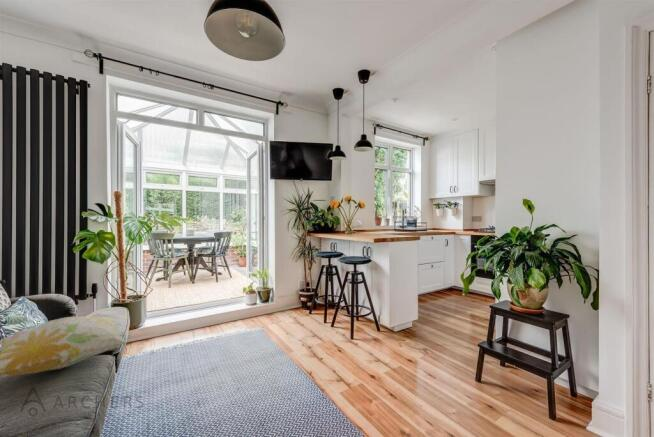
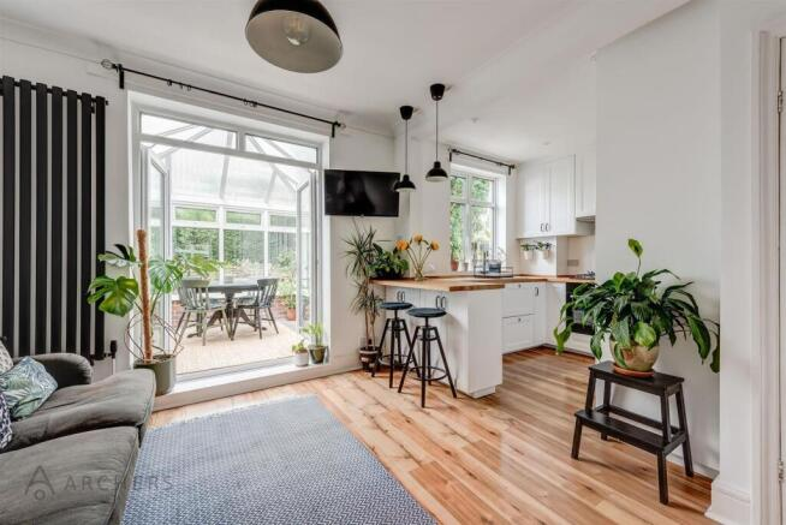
- decorative pillow (62, 341)
